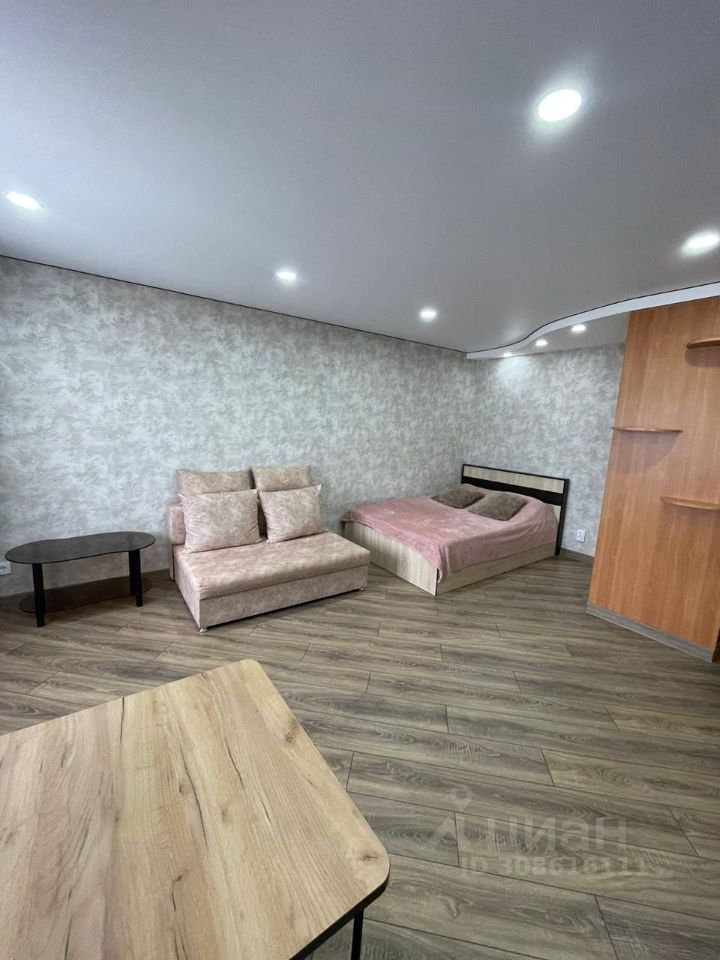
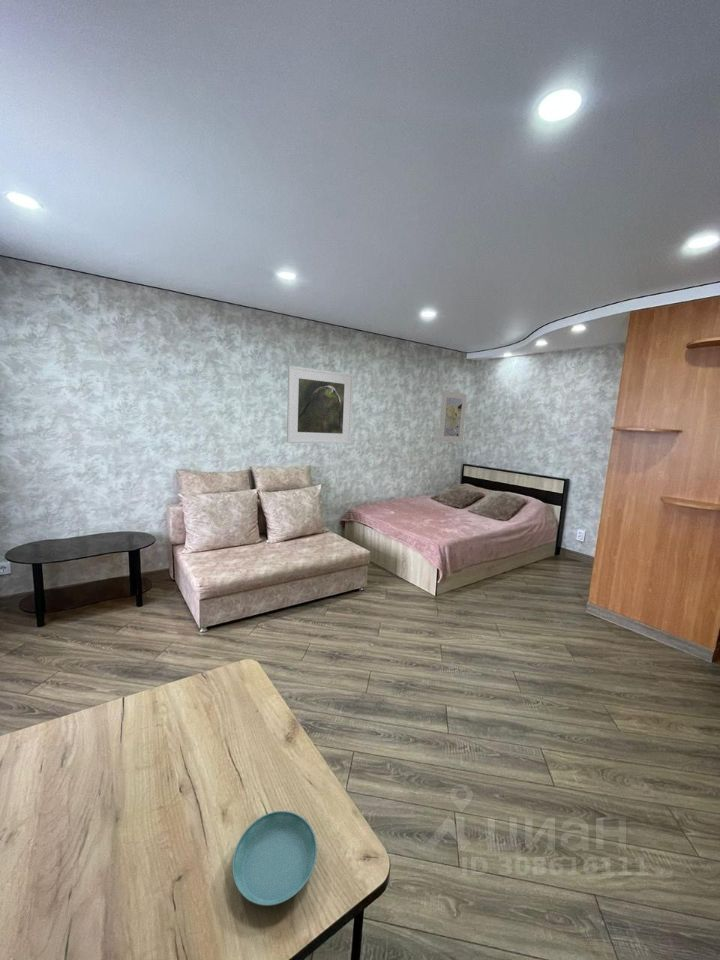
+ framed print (452, 417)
+ saucer (275, 858)
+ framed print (321, 407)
